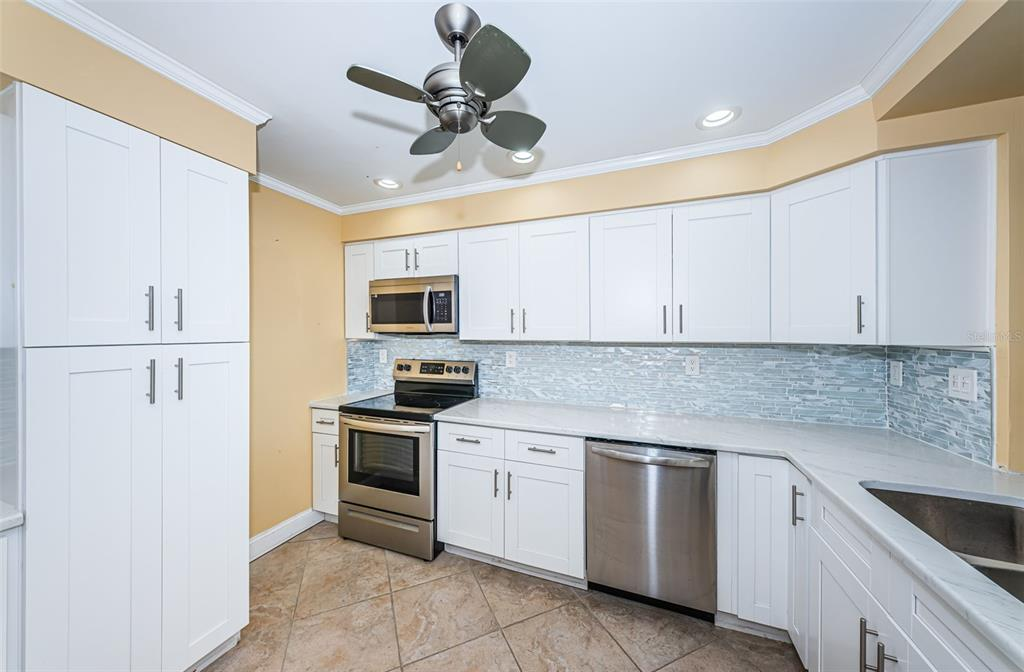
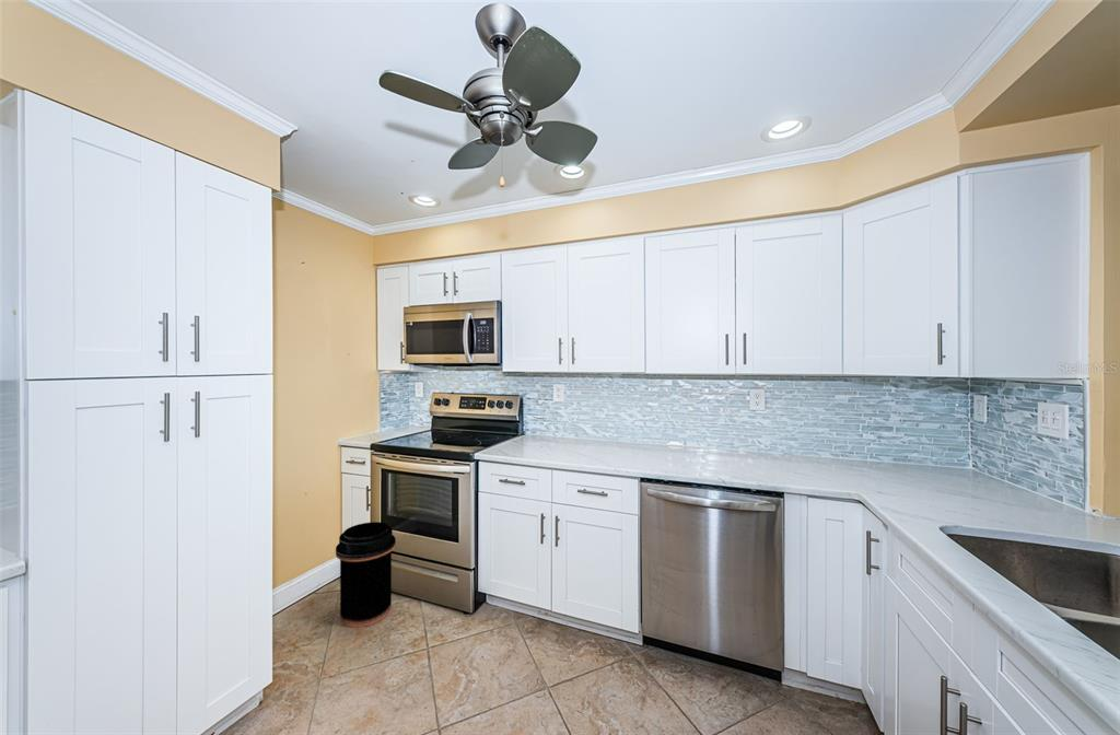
+ trash can (365, 571)
